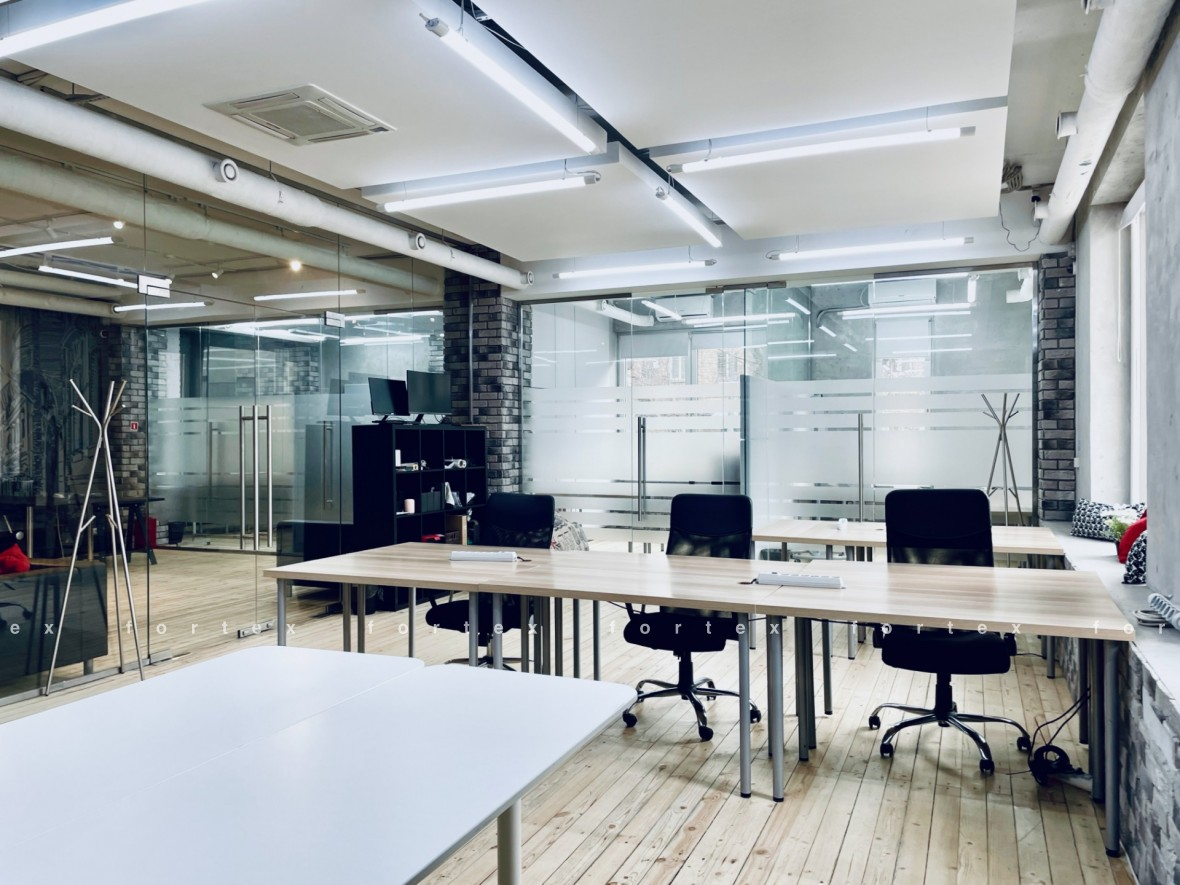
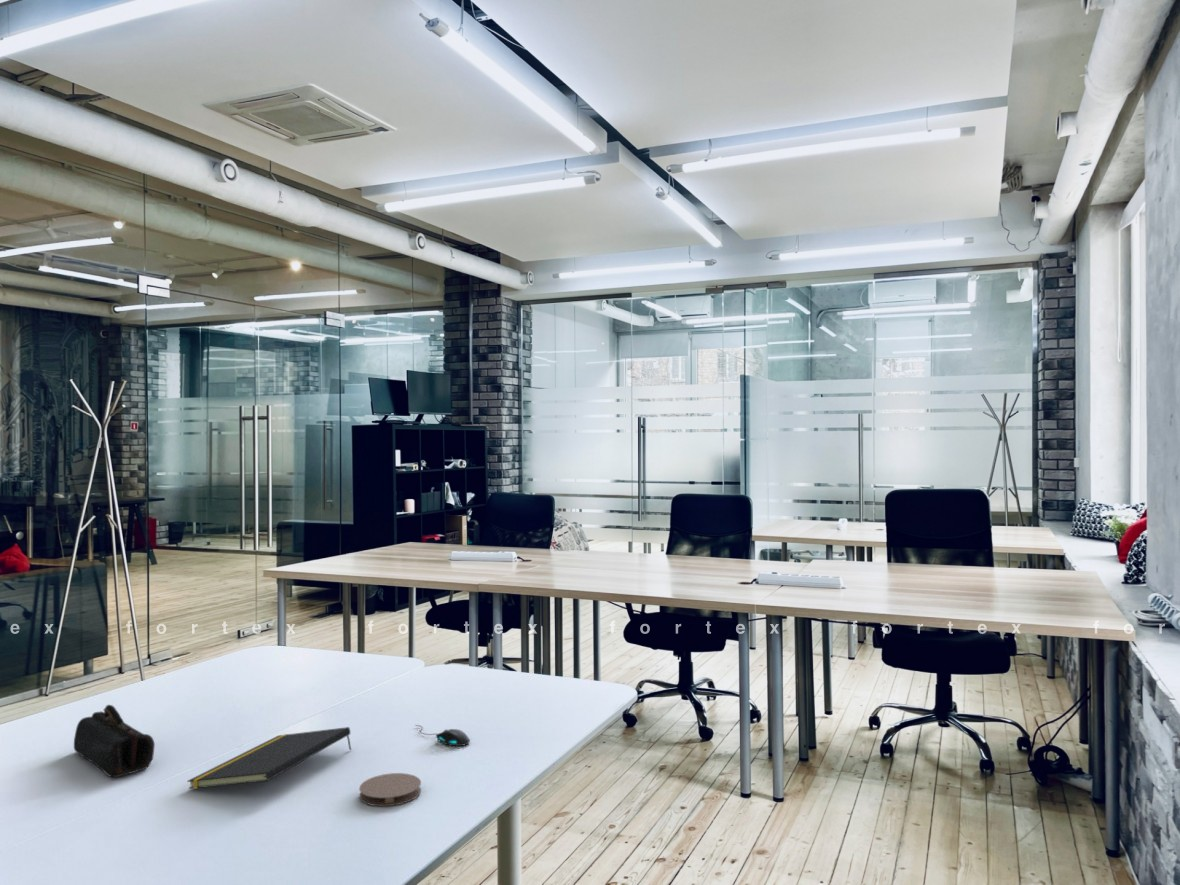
+ mouse (443, 731)
+ pencil case (113, 732)
+ coaster (390, 789)
+ notepad (273, 756)
